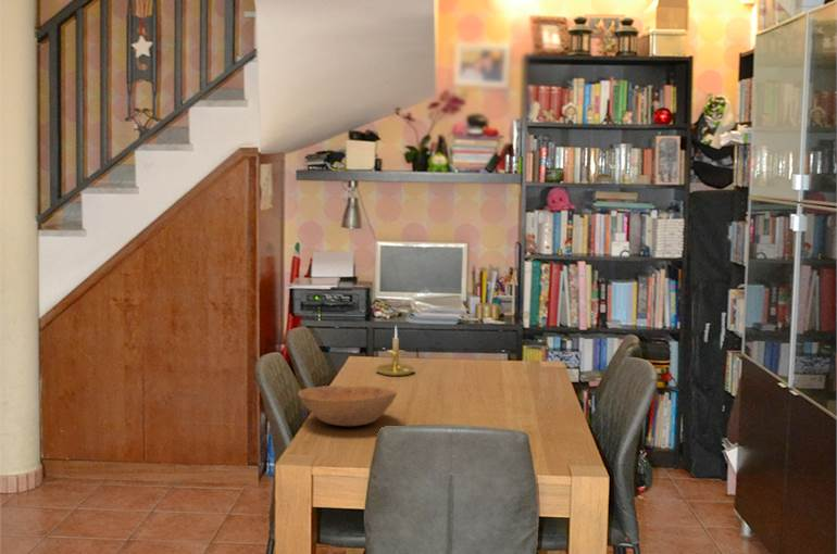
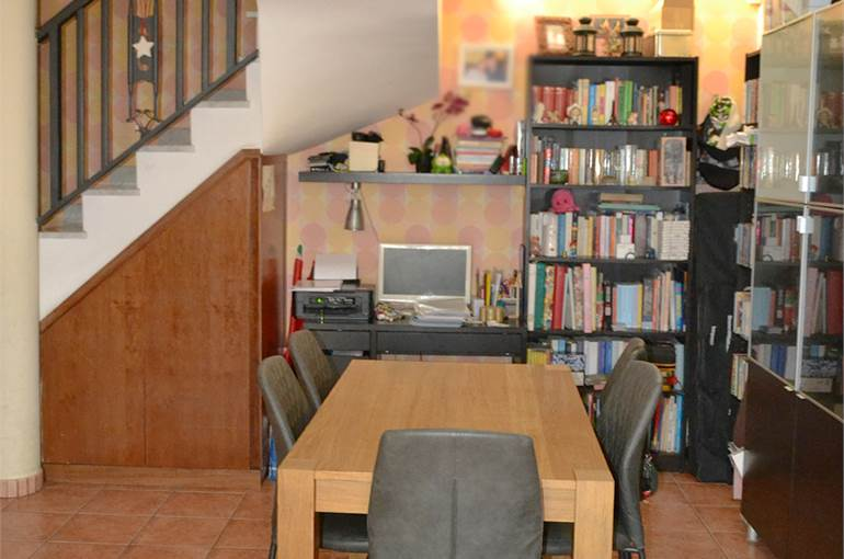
- bowl (347, 406)
- candle holder (395, 349)
